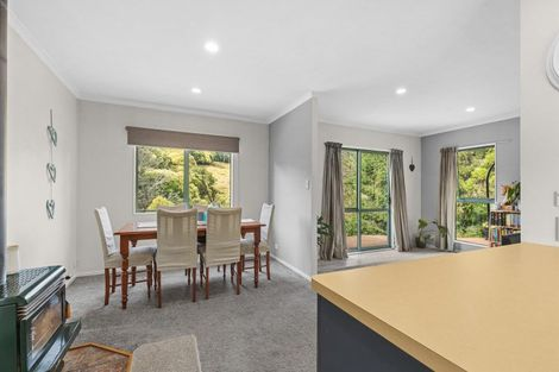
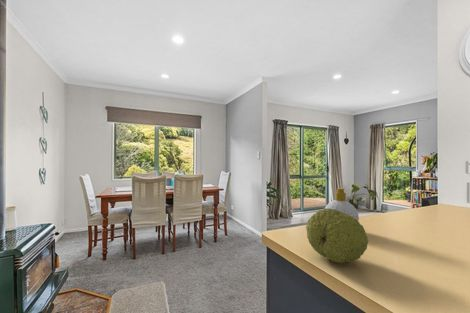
+ soap bottle (340, 209)
+ fruit (335, 234)
